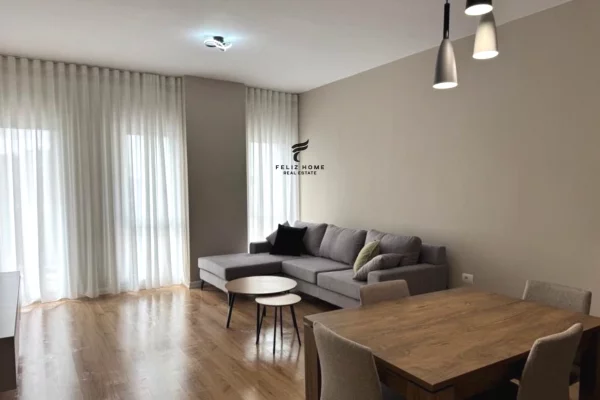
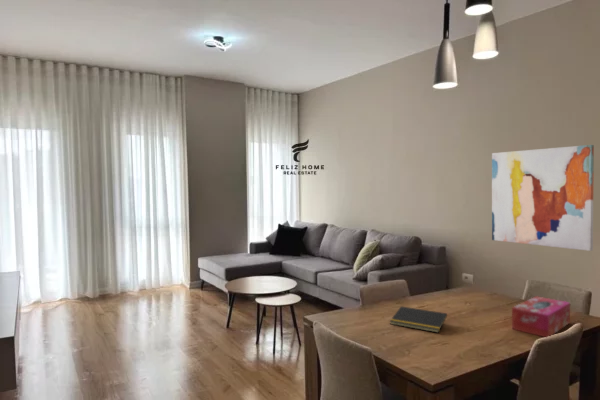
+ wall art (537, 197)
+ tissue box (541, 315)
+ notepad (418, 318)
